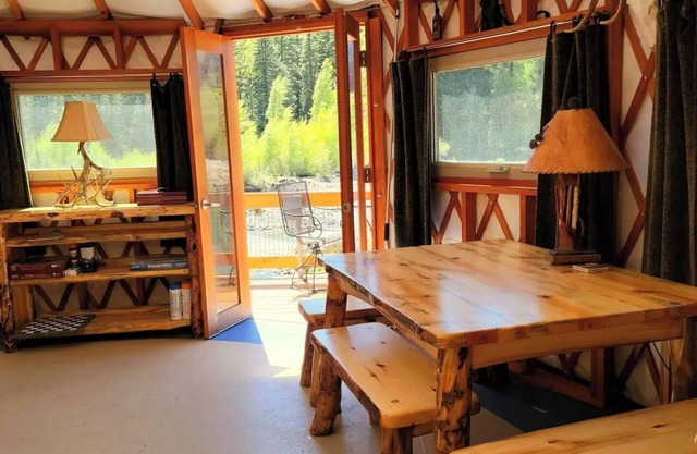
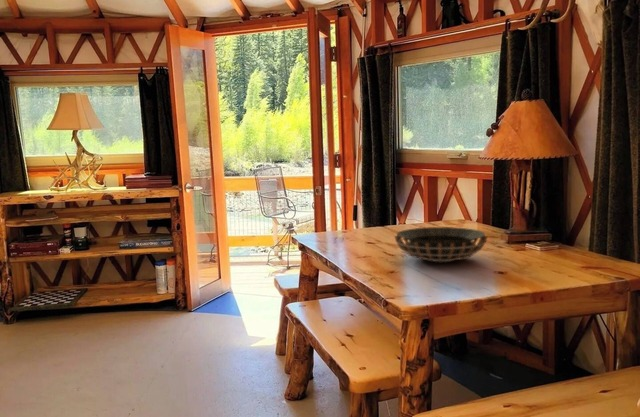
+ decorative bowl (439, 246)
